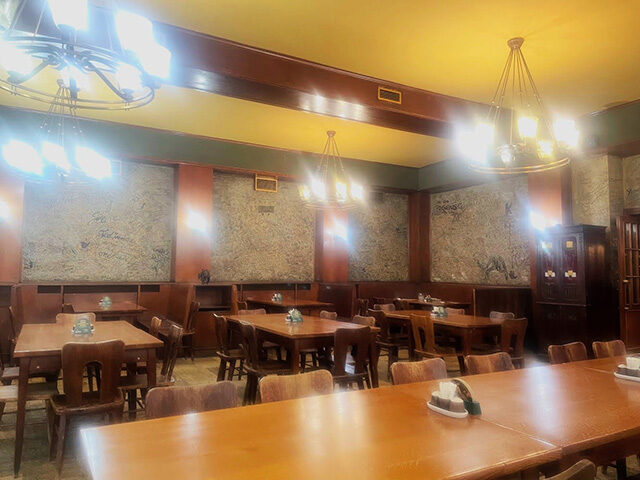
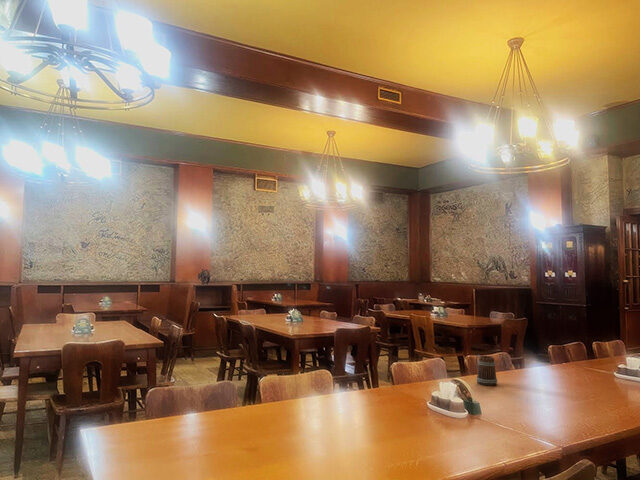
+ beer mug (484, 369)
